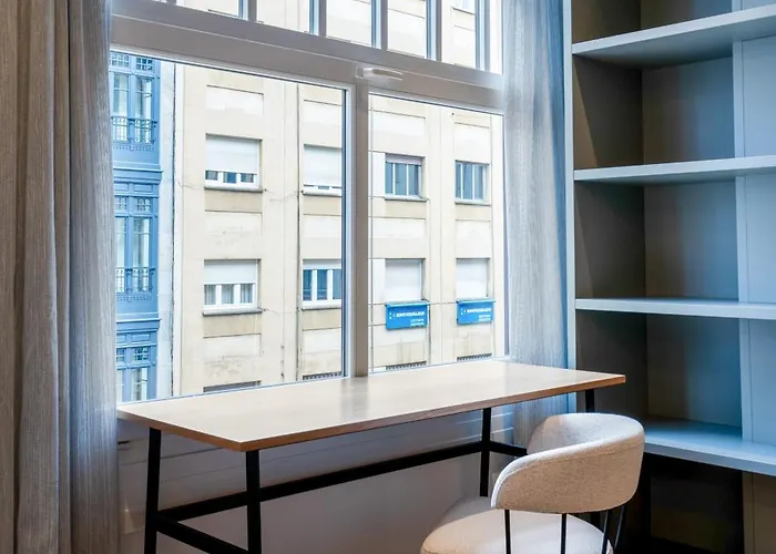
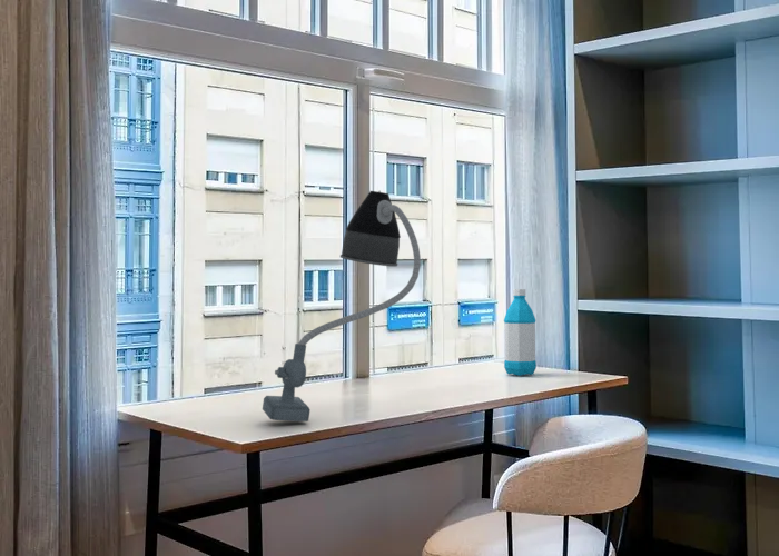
+ water bottle (520, 331)
+ desk lamp (353, 314)
